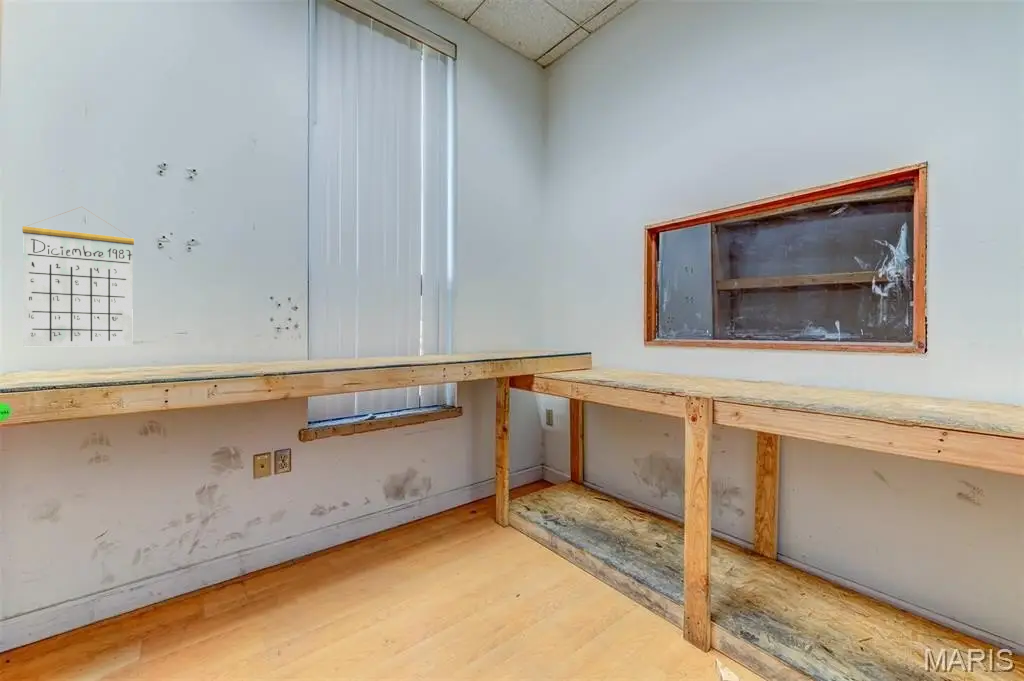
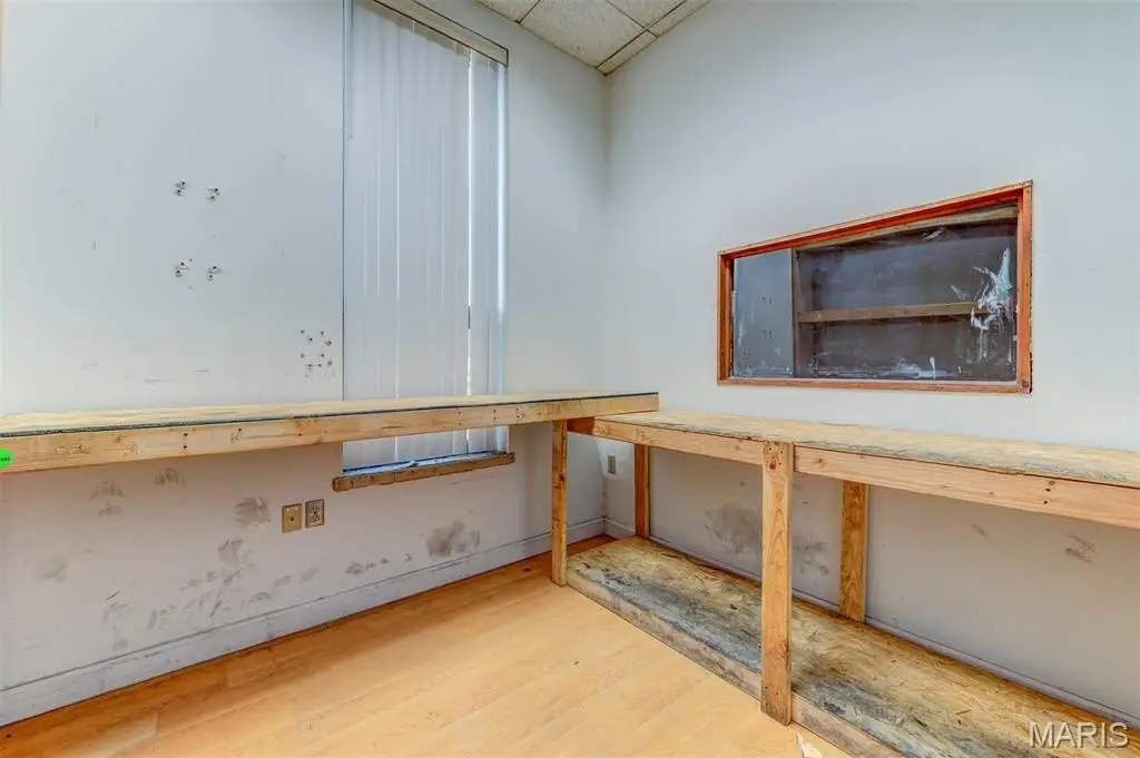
- calendar (81, 276)
